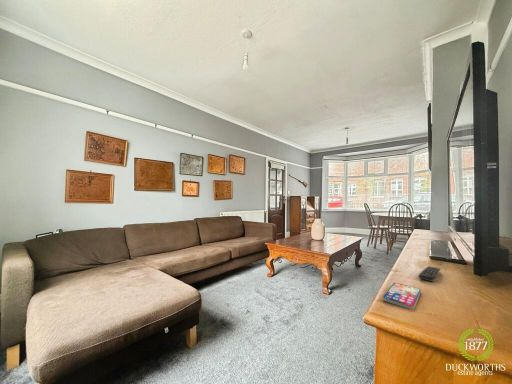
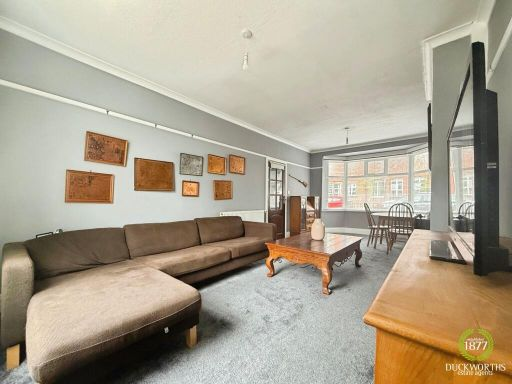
- remote control (430, 272)
- smartphone (402, 294)
